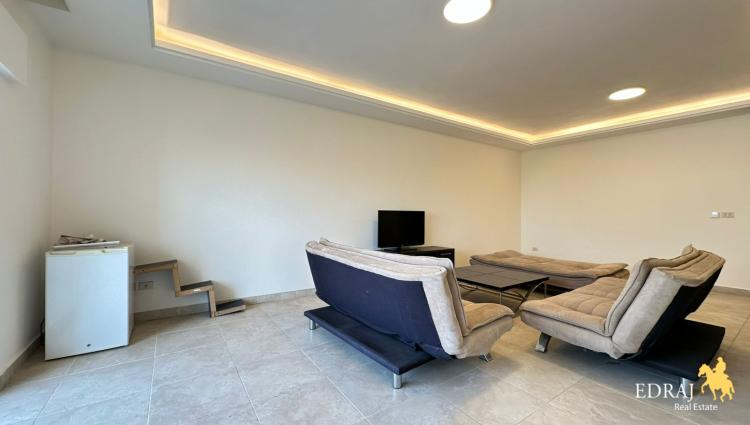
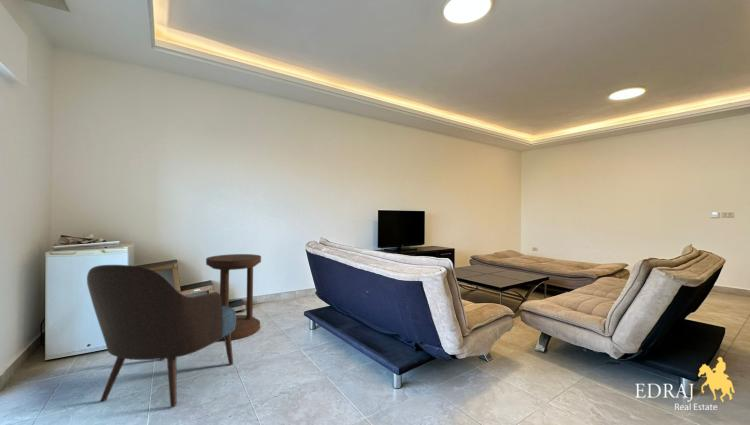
+ armchair (164, 320)
+ side table (228, 293)
